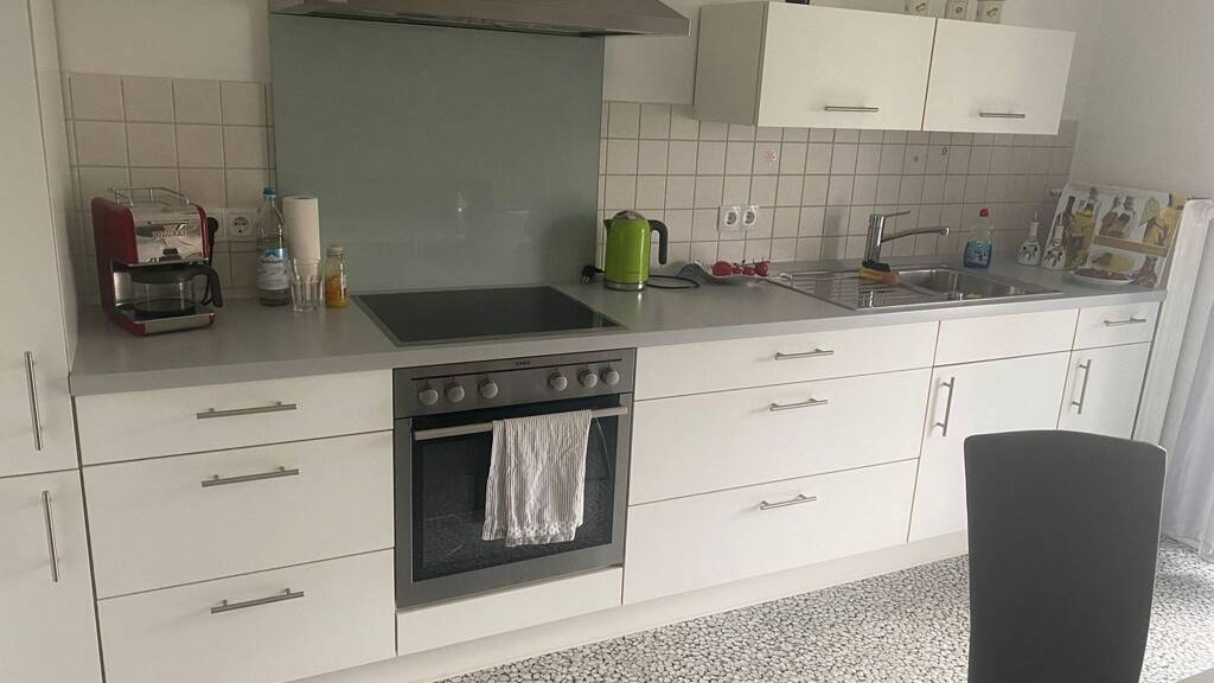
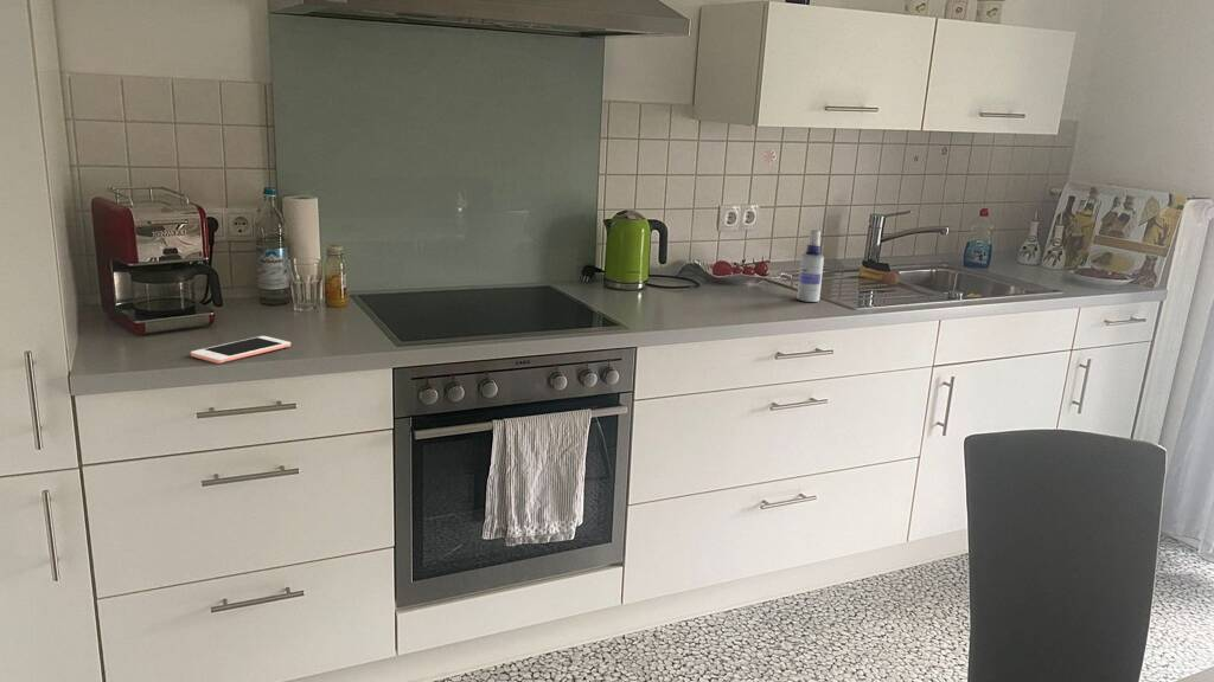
+ spray bottle (811, 265)
+ cell phone (242, 348)
